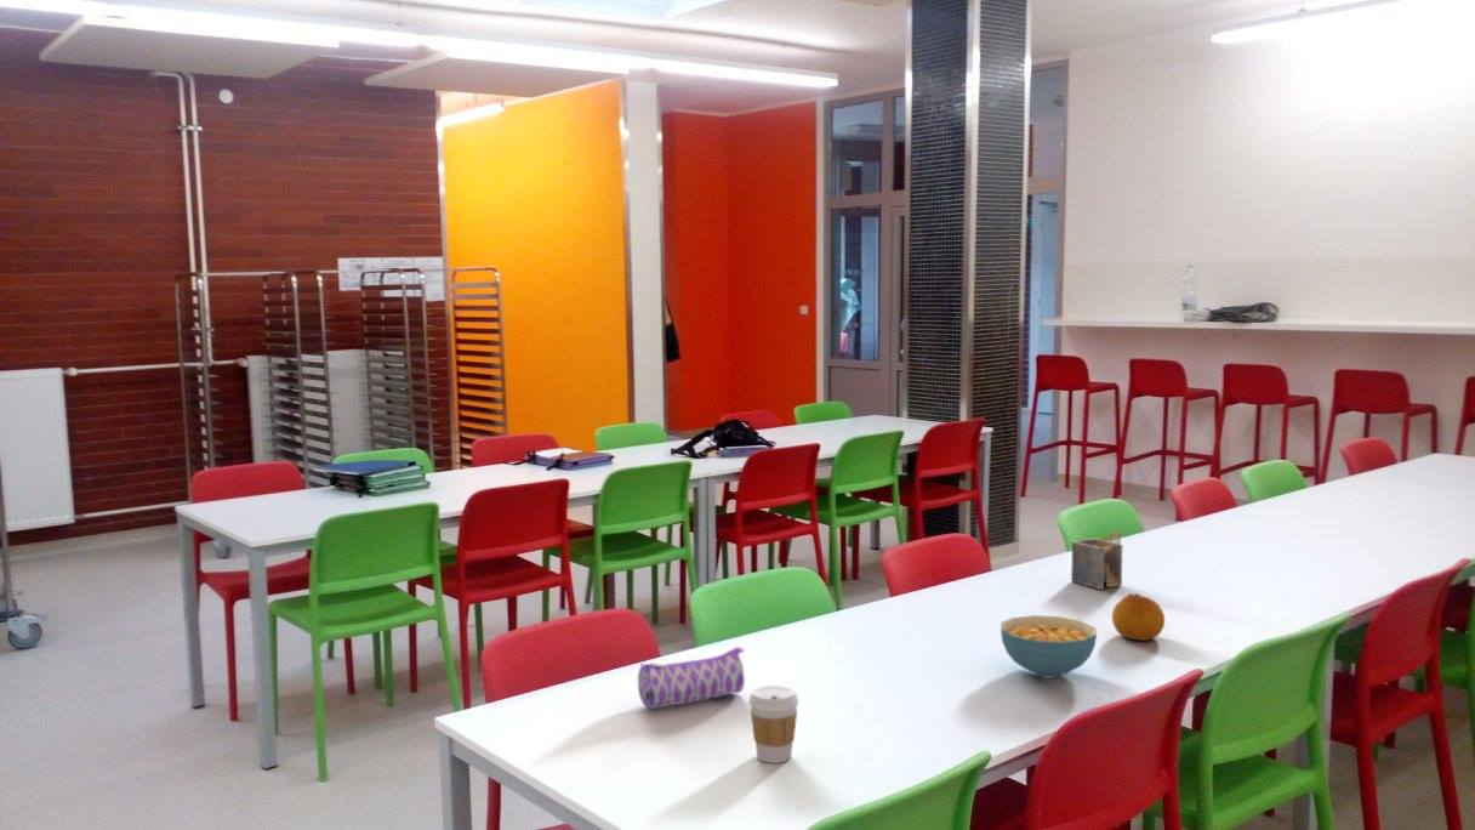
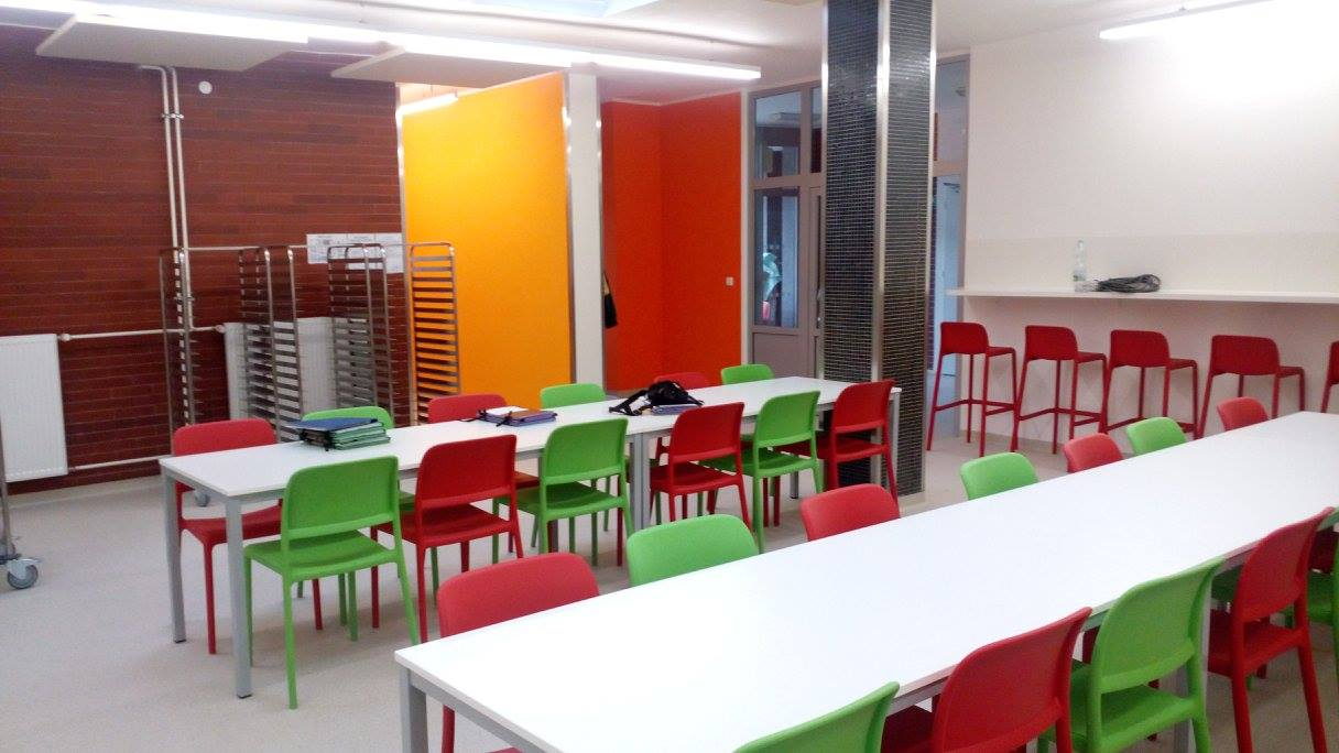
- coffee cup (774, 722)
- napkin holder (1097, 556)
- pencil case (690, 677)
- cereal bowl (1047, 650)
- fruit (1137, 615)
